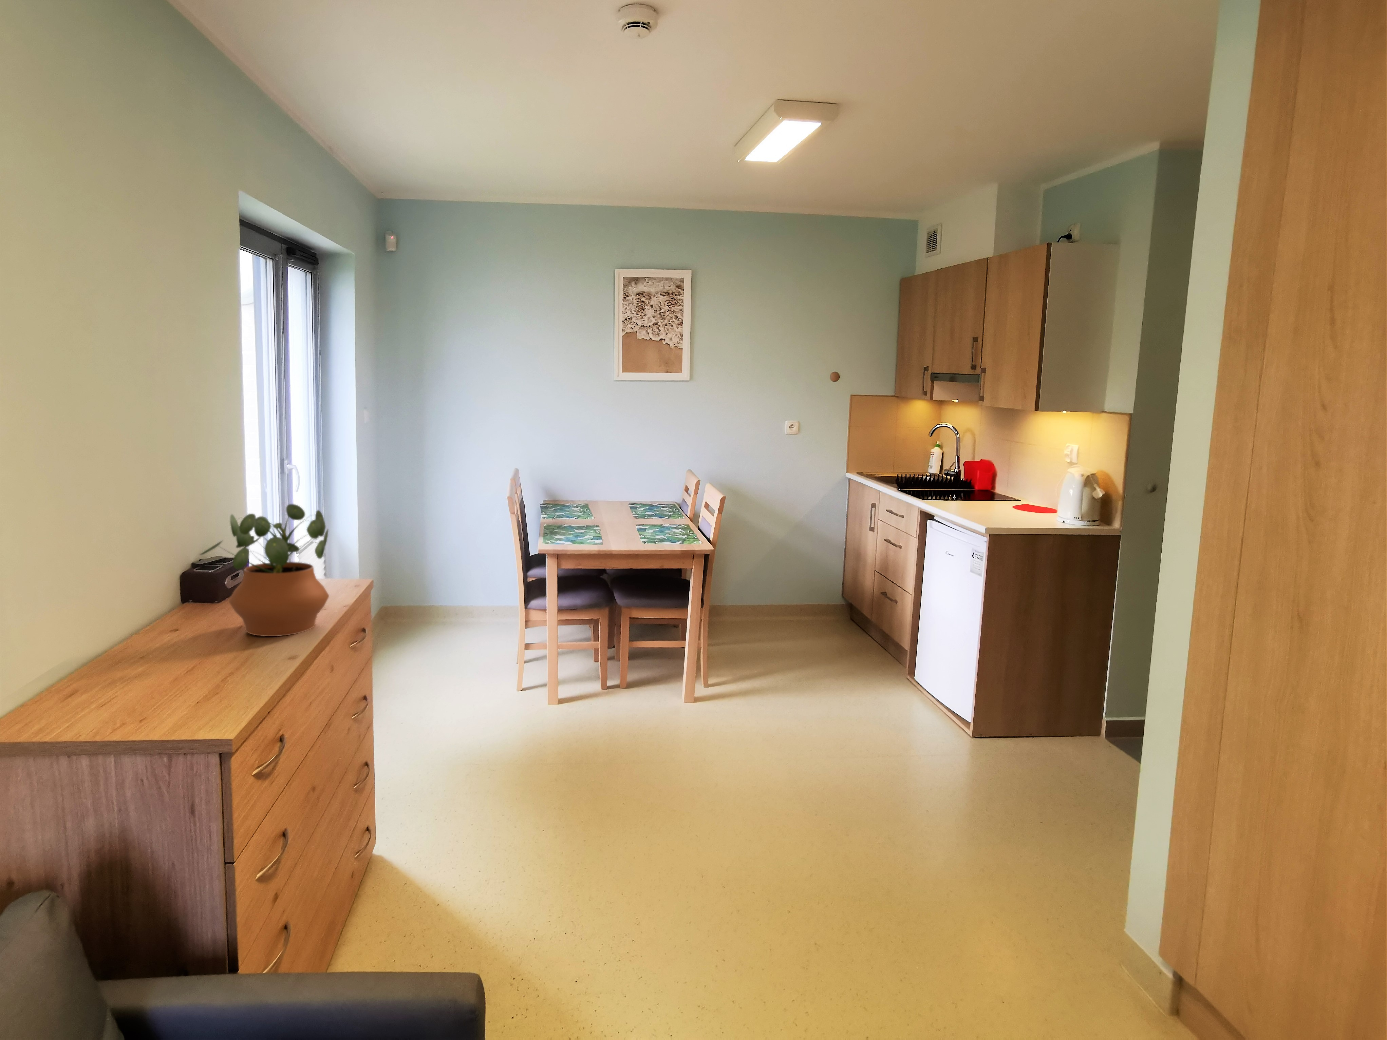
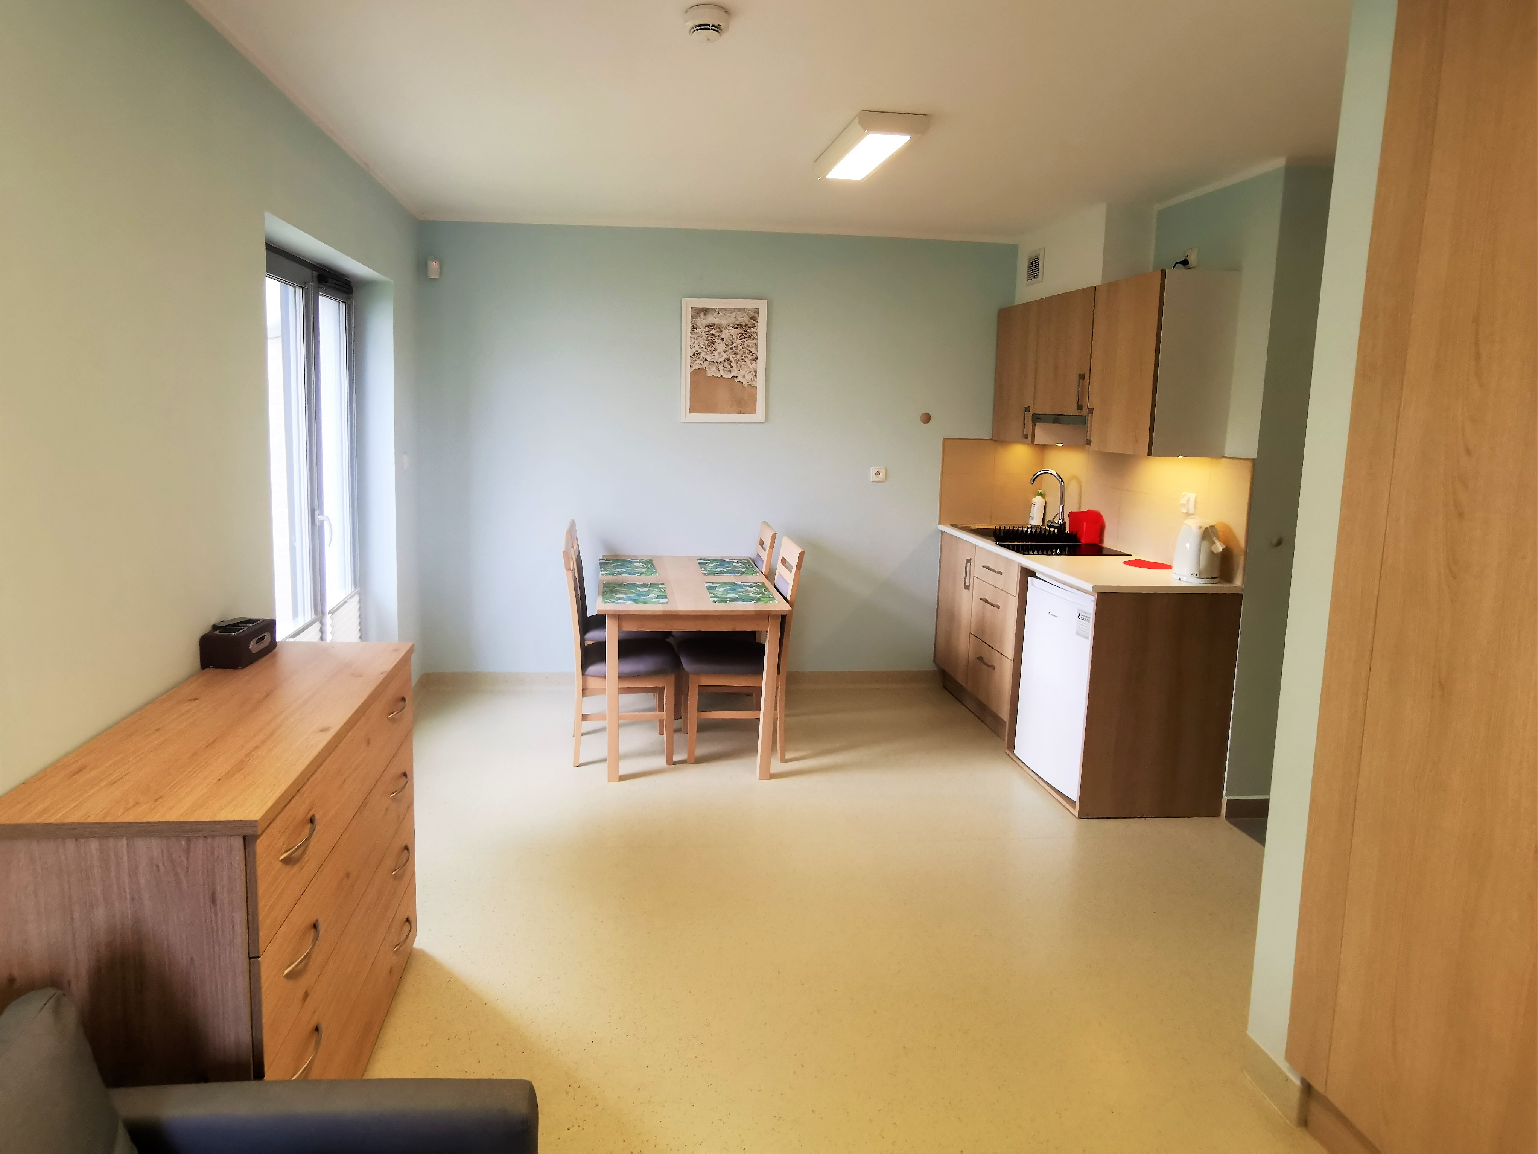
- potted plant (266, 568)
